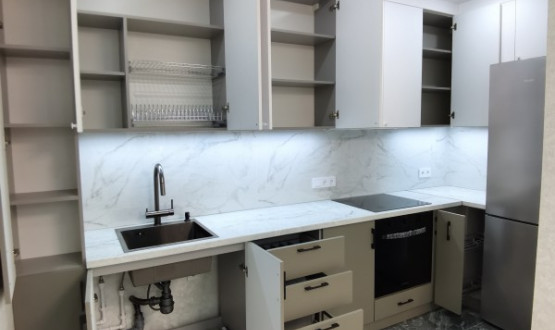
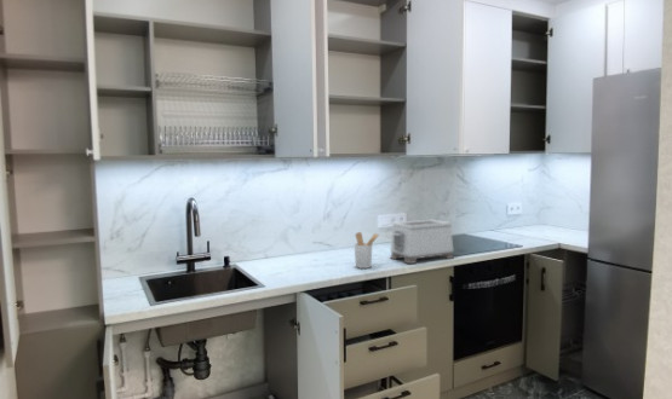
+ utensil holder (367, 249)
+ toaster (419, 239)
